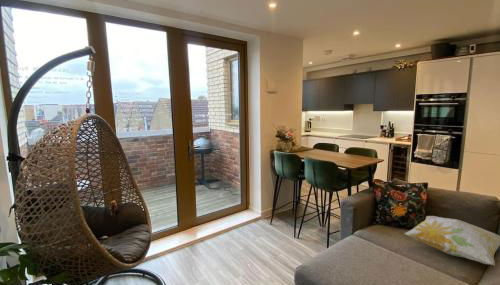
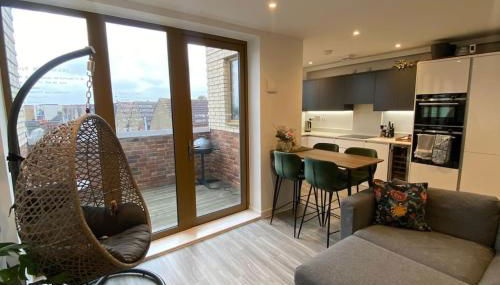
- decorative pillow (454, 236)
